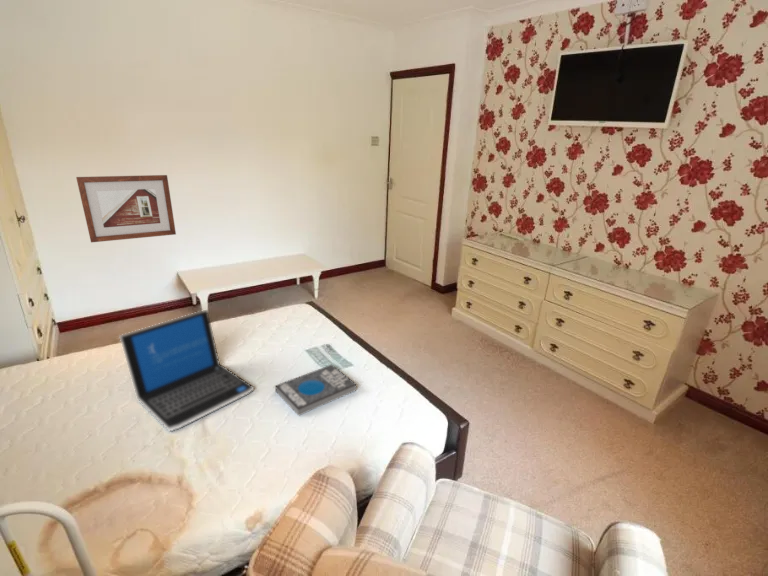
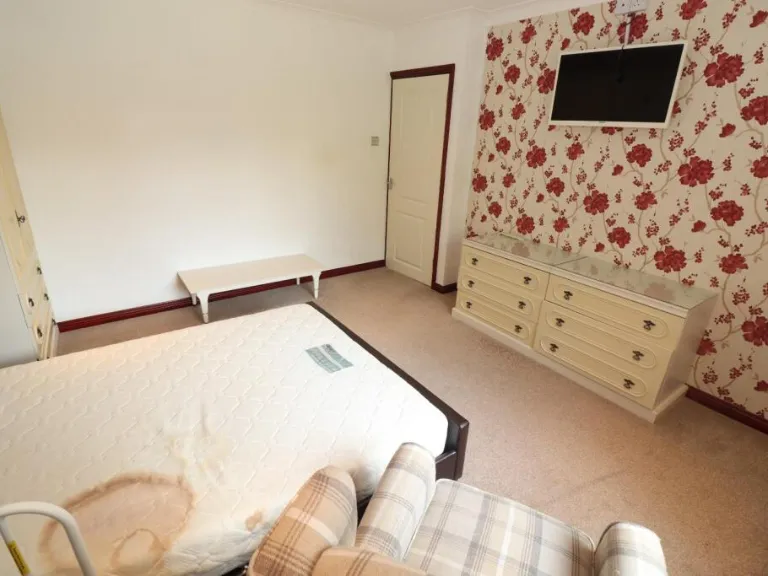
- picture frame (129, 207)
- laptop (190, 364)
- book (316, 388)
